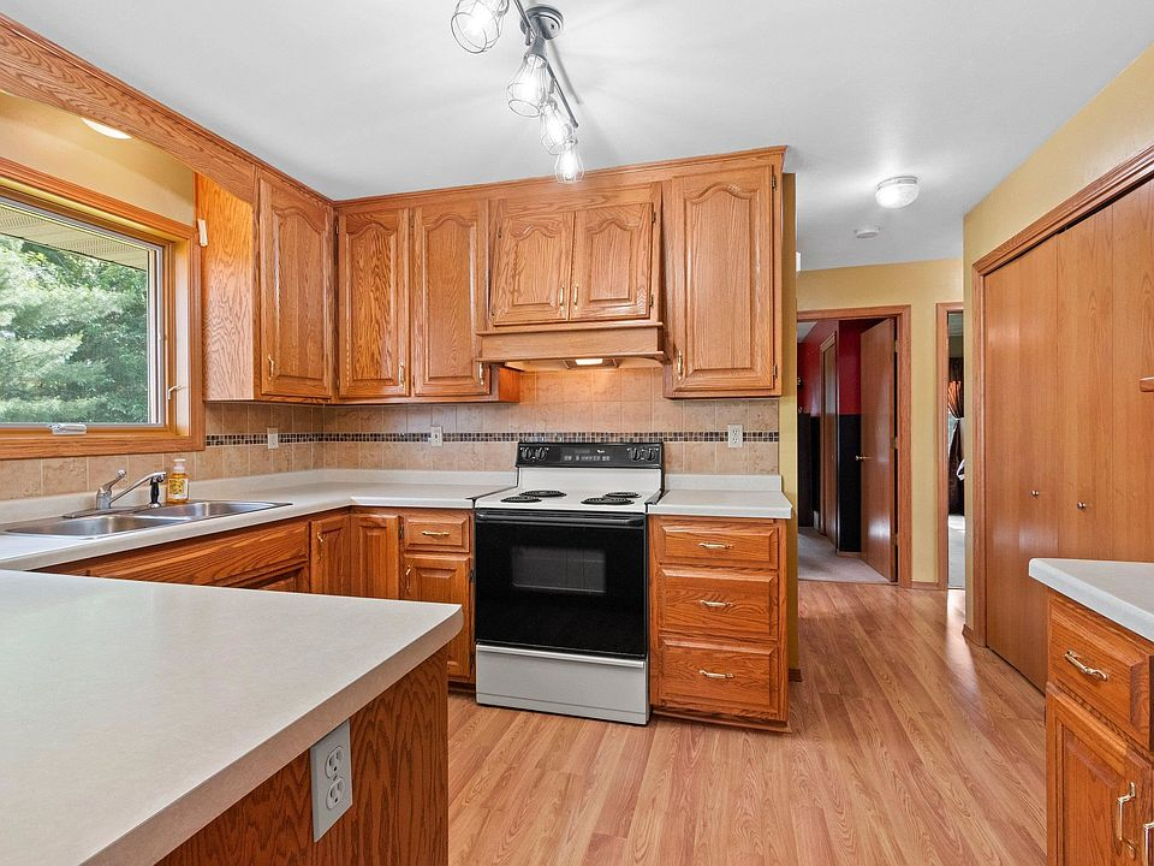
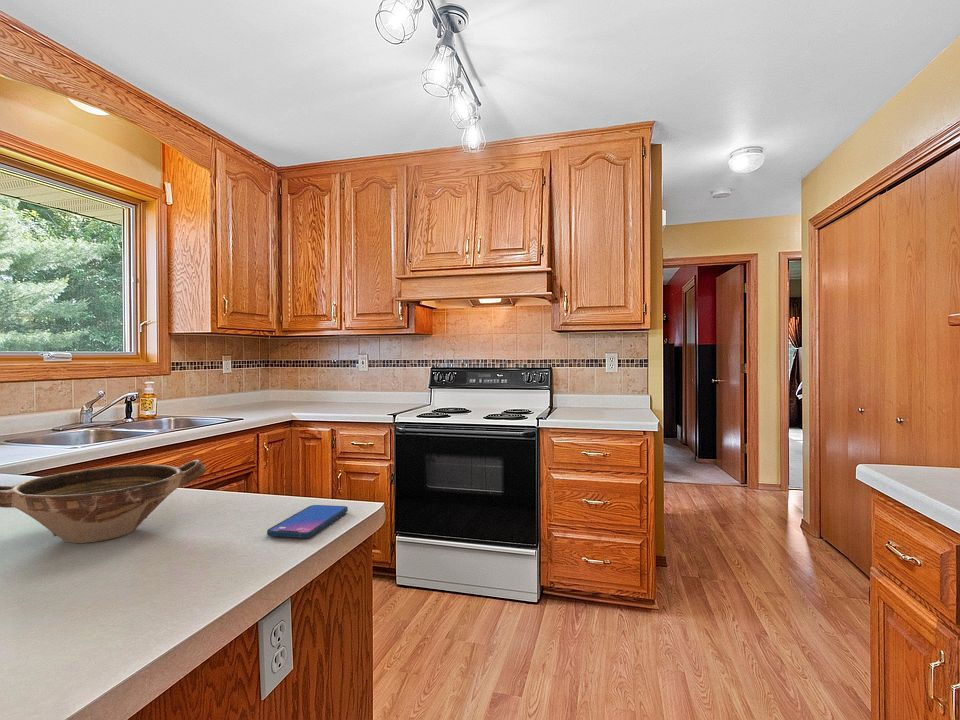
+ smartphone (310, 519)
+ bowl (102, 501)
